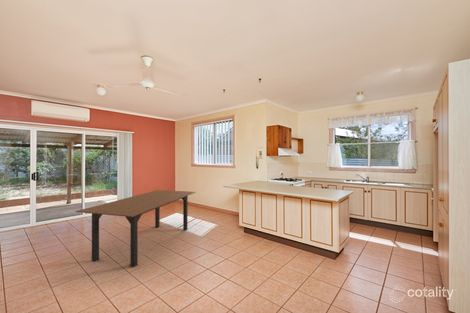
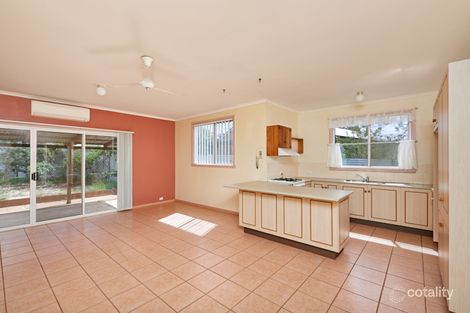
- dining table (155, 220)
